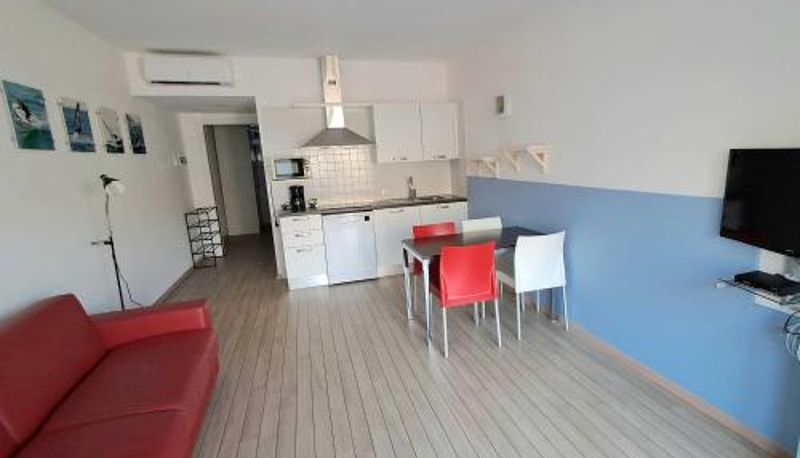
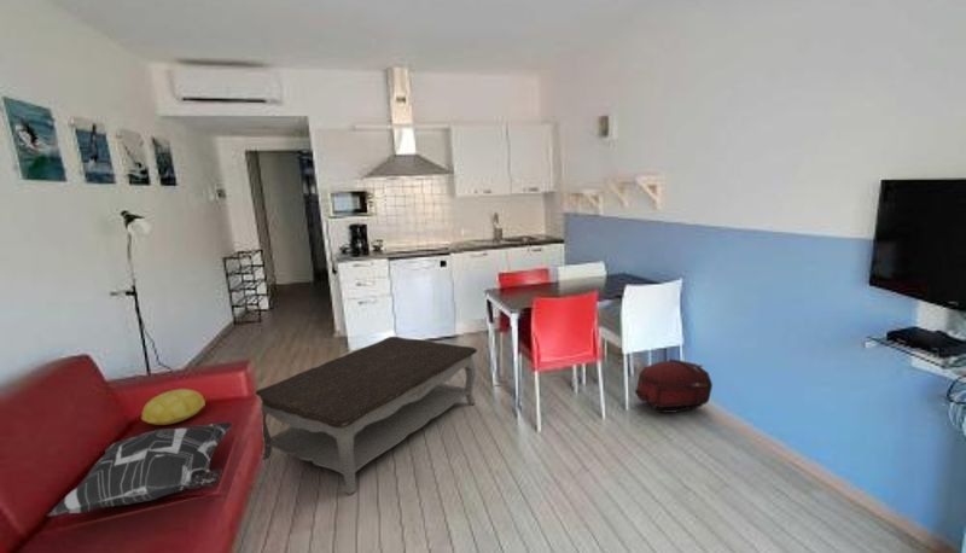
+ backpack (668, 385)
+ cushion (173, 406)
+ coffee table (374, 398)
+ decorative pillow (157, 464)
